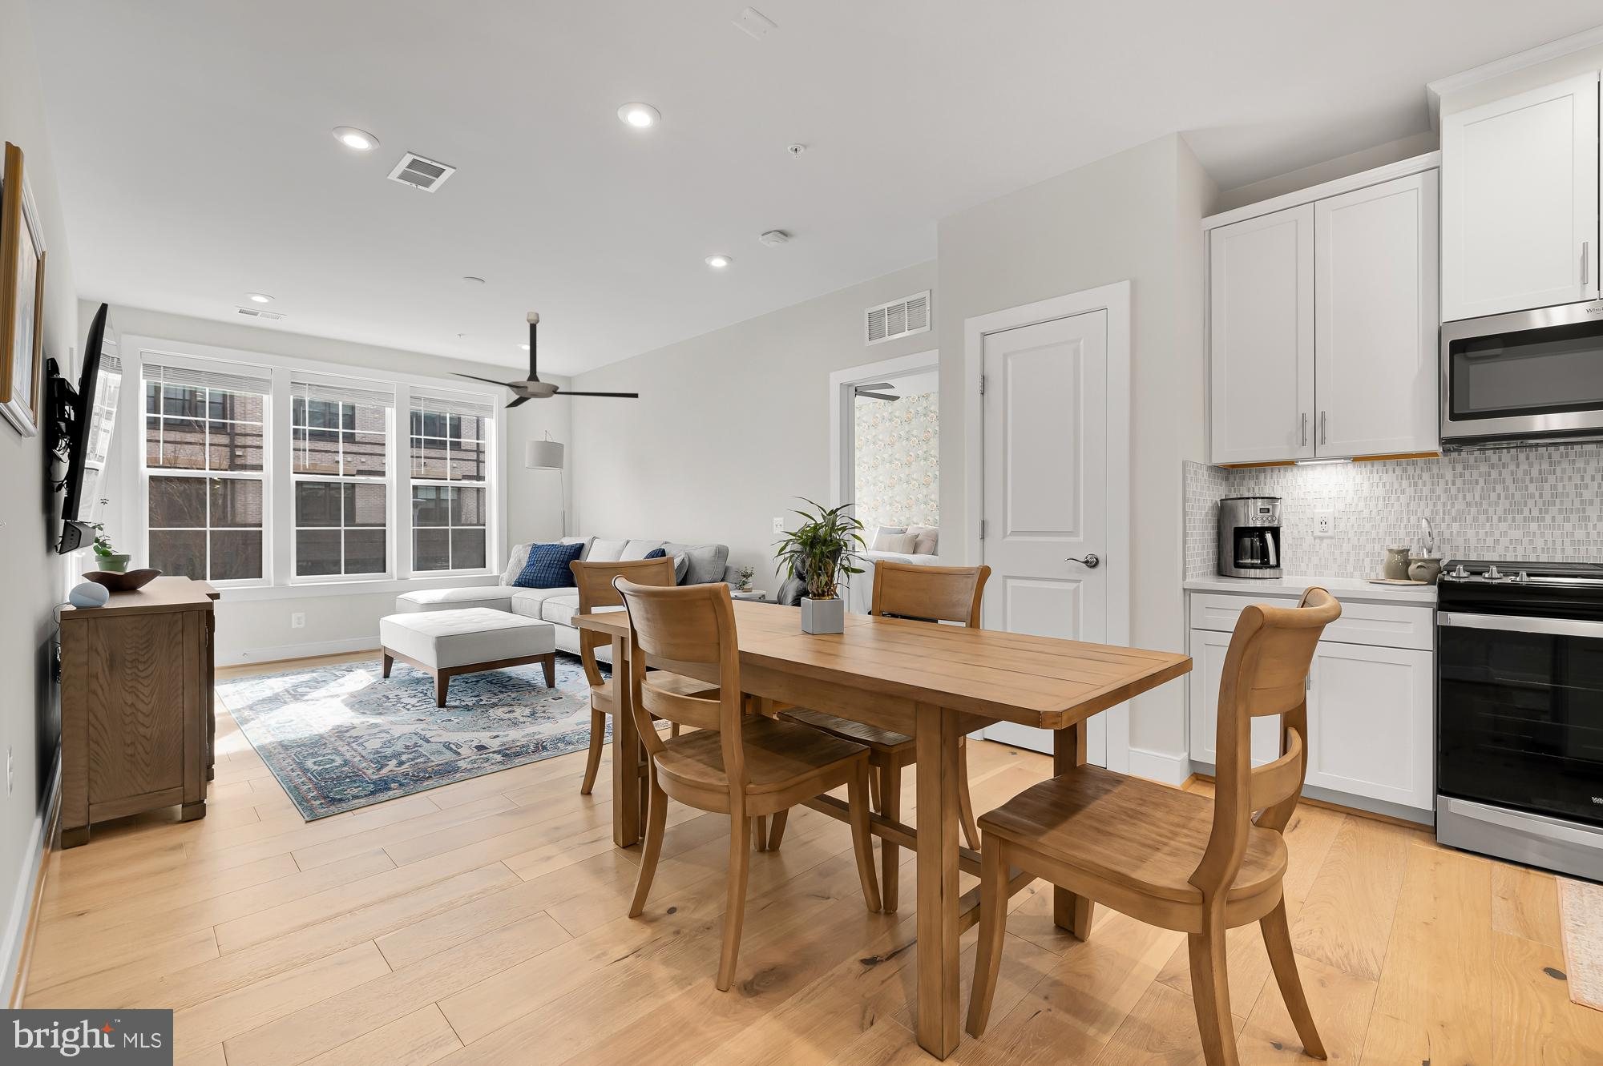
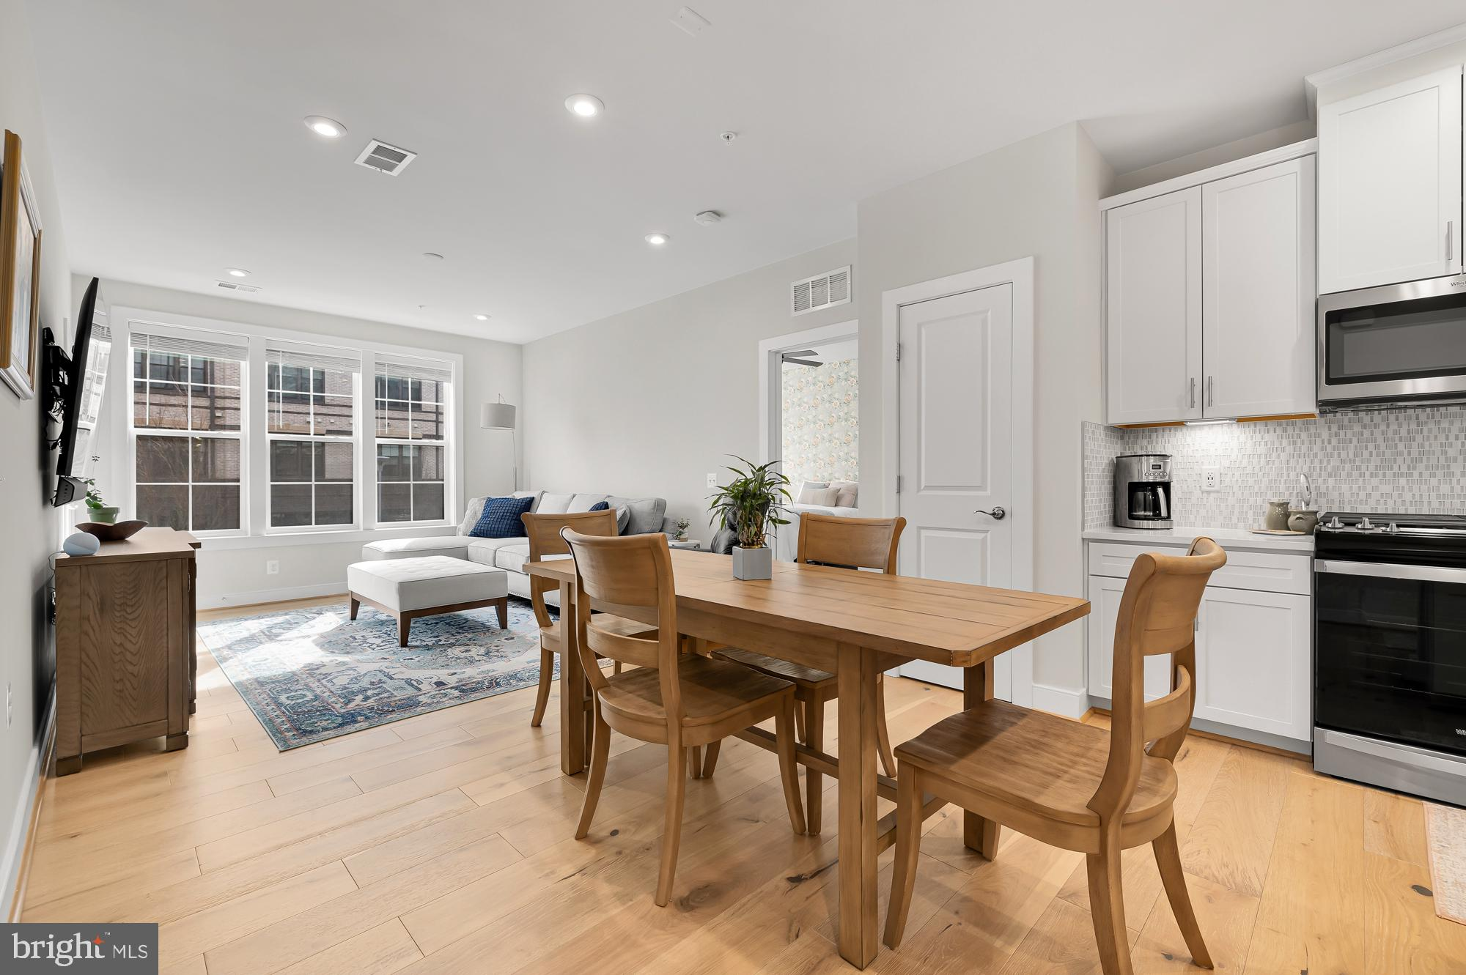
- ceiling fan (536, 357)
